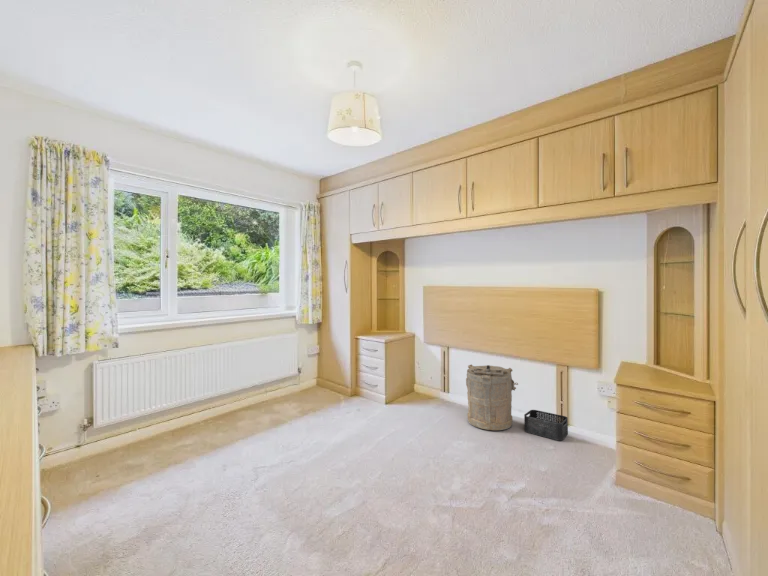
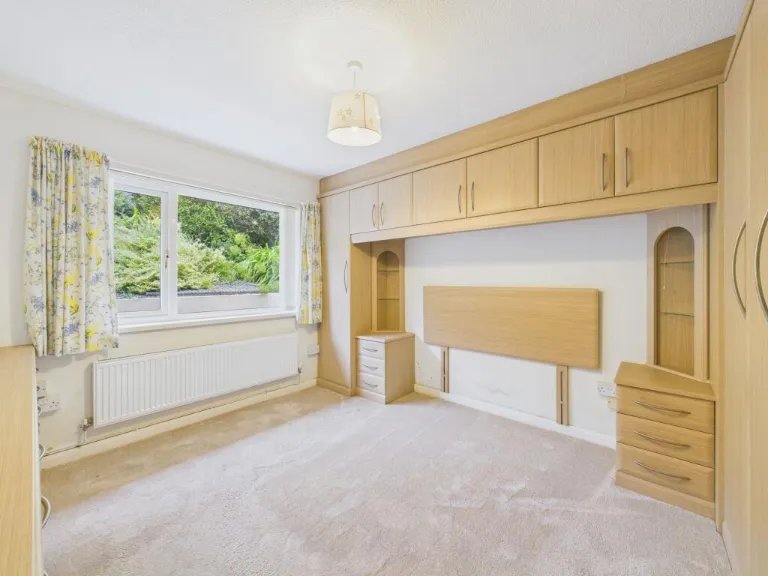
- laundry hamper (487, 393)
- storage bin (545, 424)
